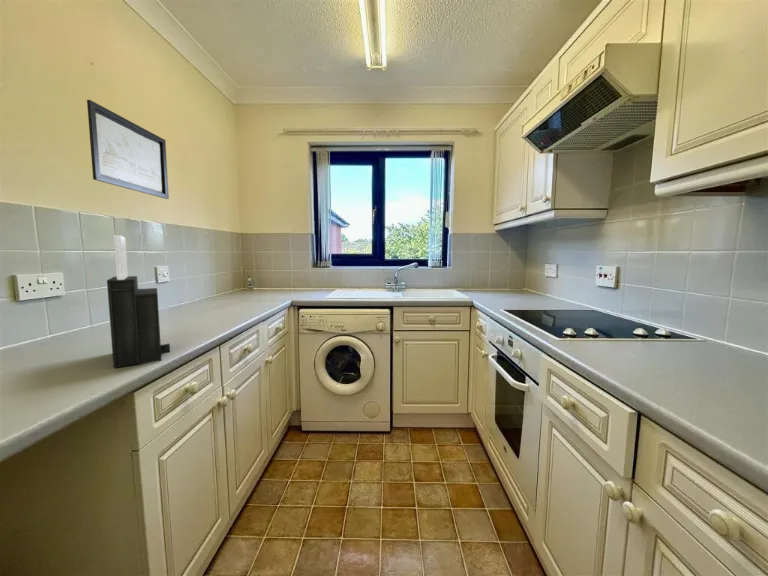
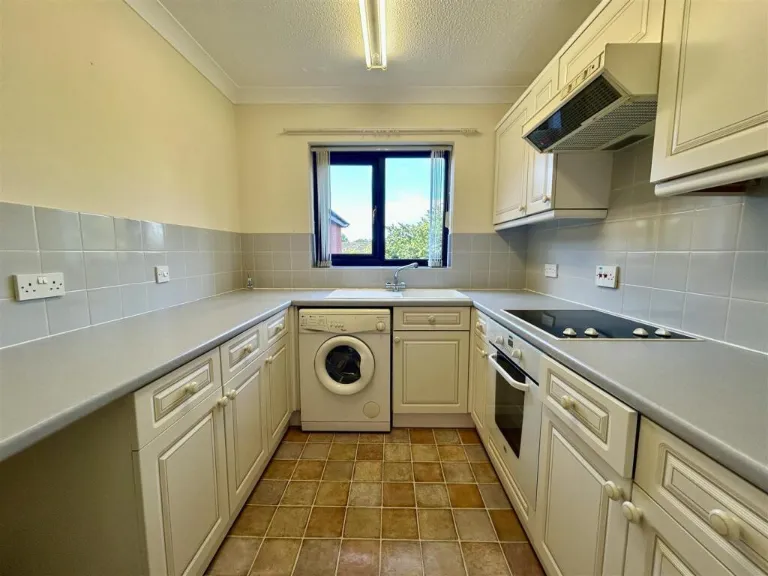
- wall art (134, 157)
- knife block (140, 297)
